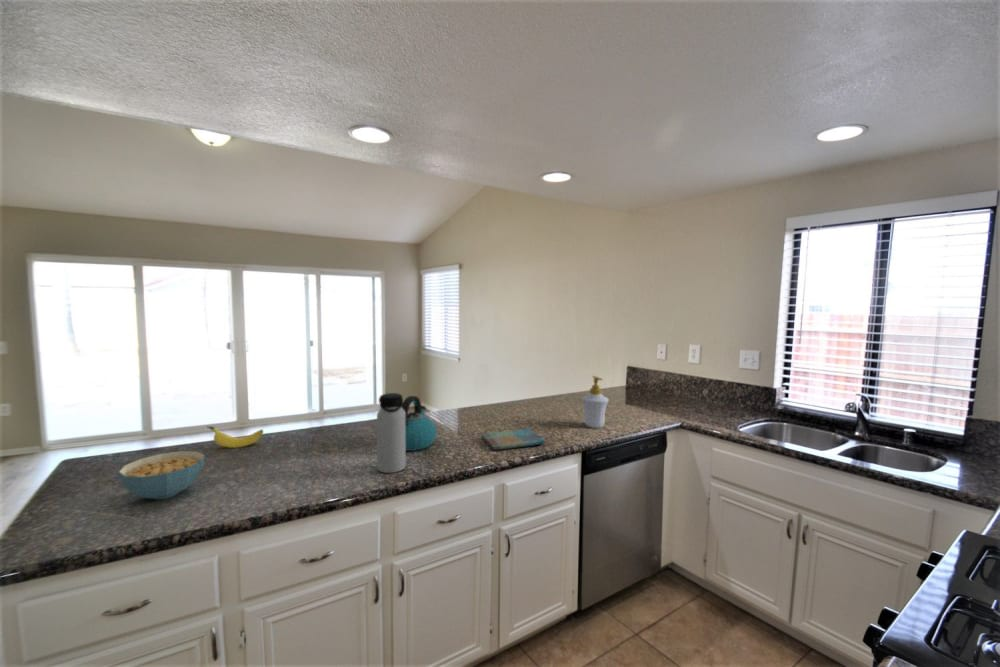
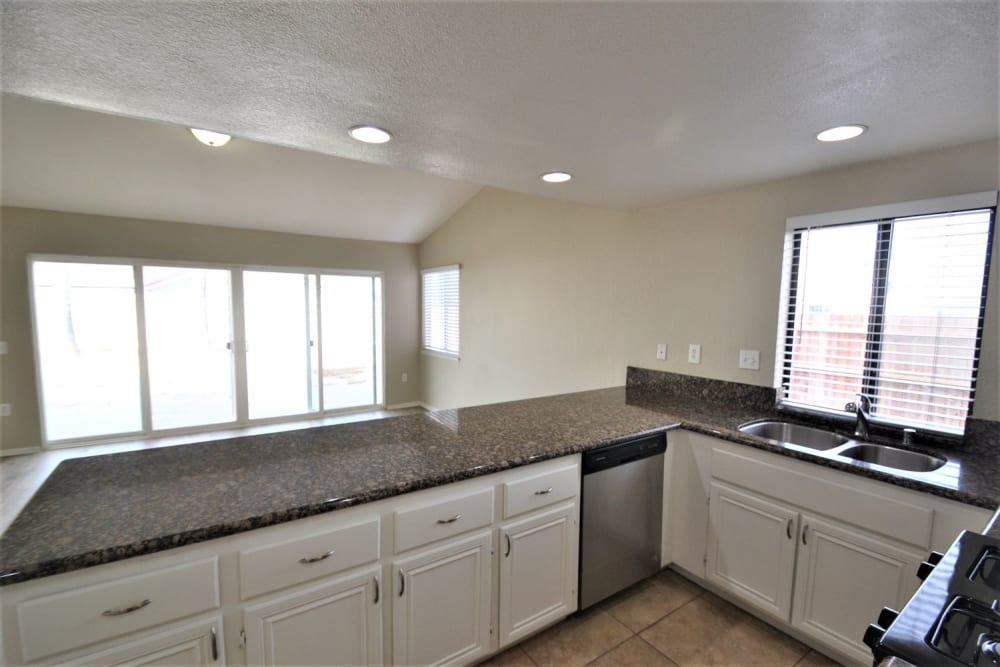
- cereal bowl (164, 478)
- banana (235, 437)
- soap bottle (595, 401)
- kettle (412, 419)
- dish towel (512, 438)
- water bottle (391, 431)
